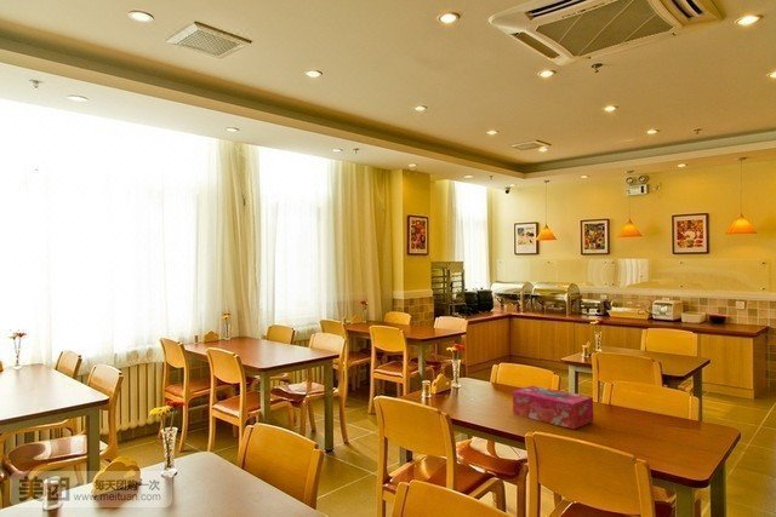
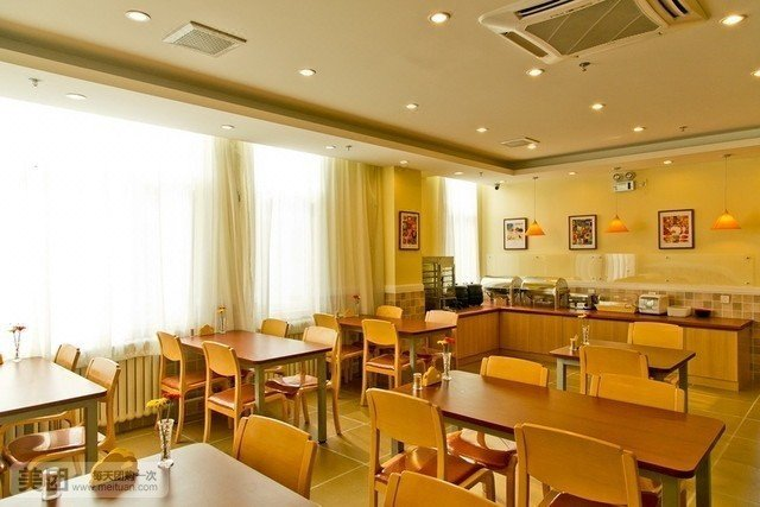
- tissue box (552, 406)
